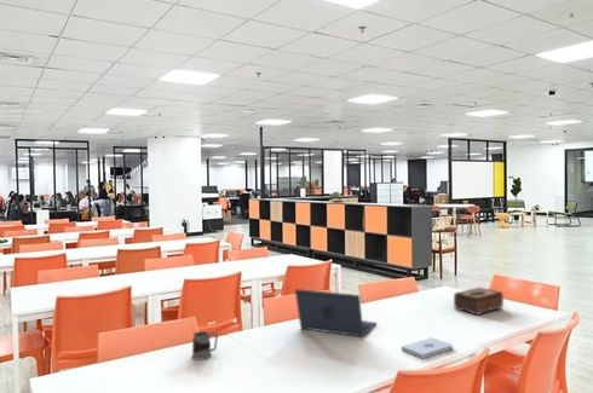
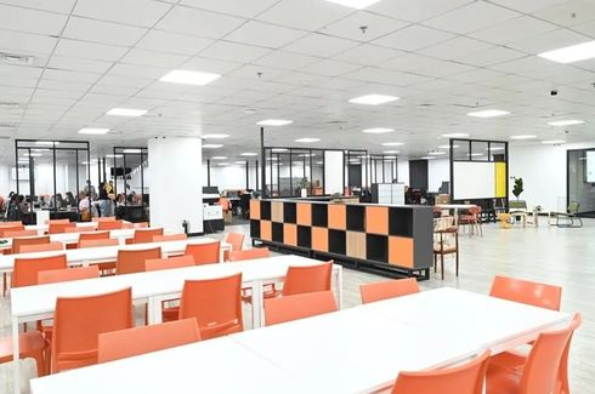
- mug (205, 343)
- tissue box (478, 300)
- laptop (336, 307)
- notepad (427, 347)
